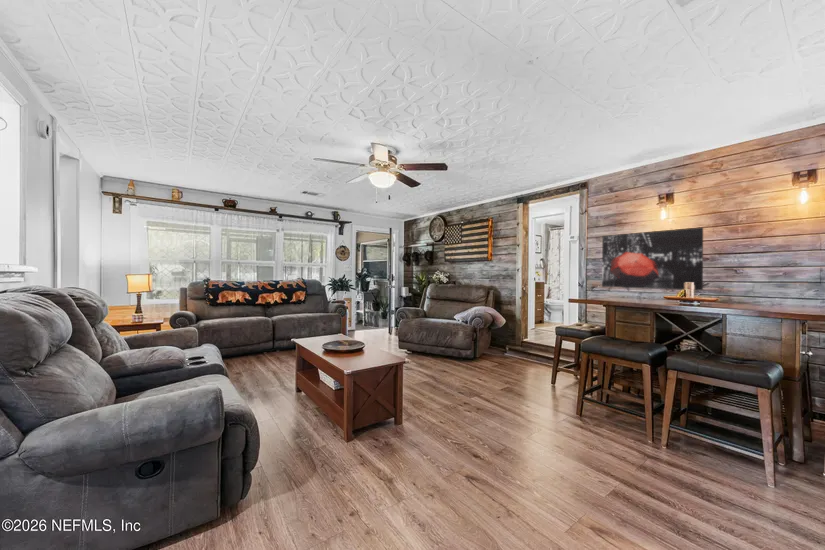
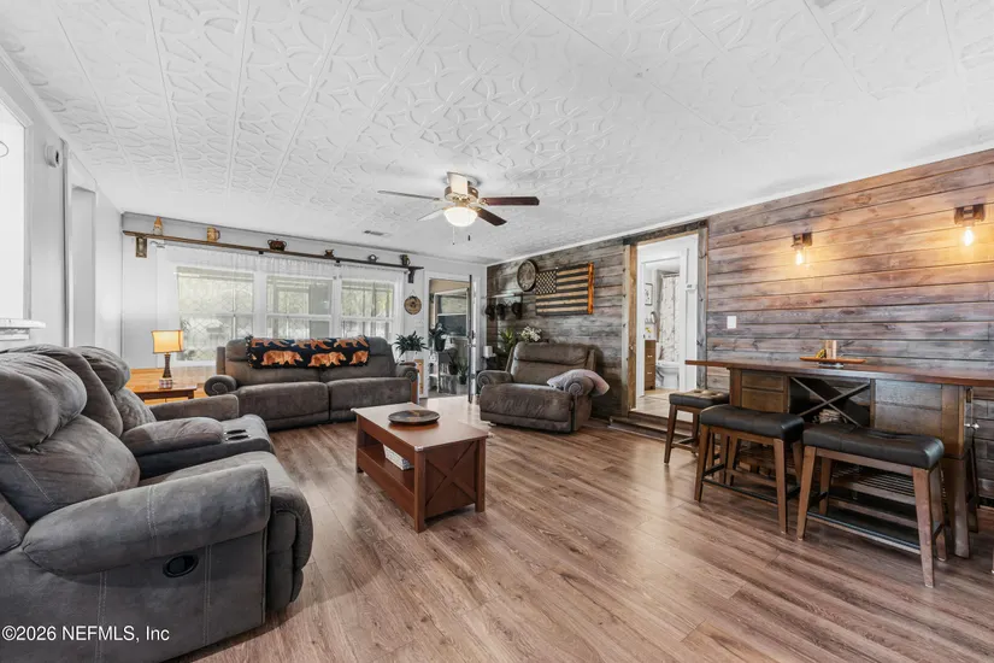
- wall art (647, 260)
